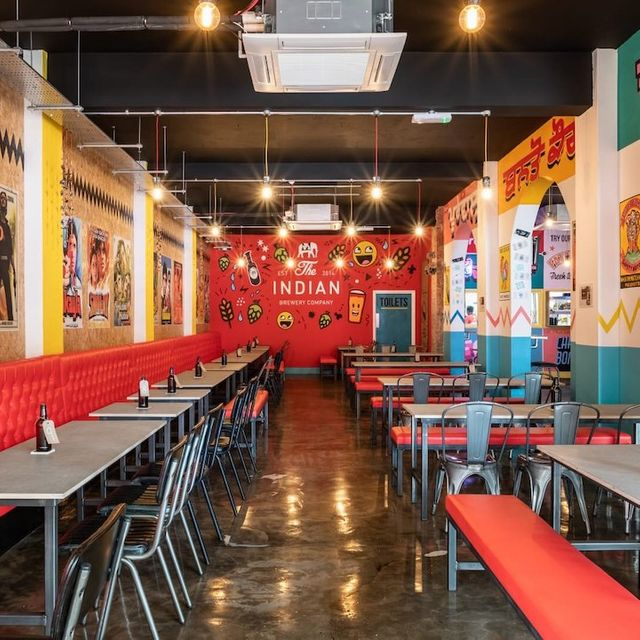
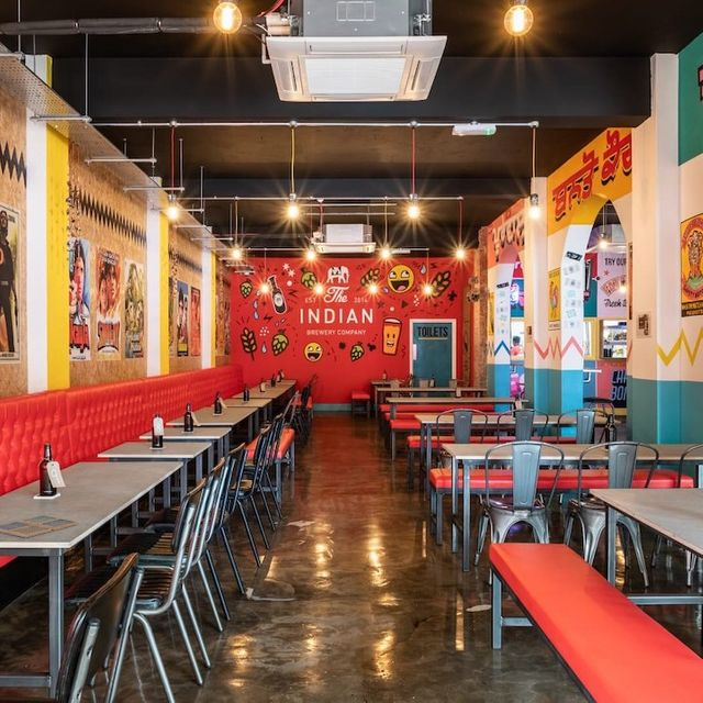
+ drink coaster (35, 525)
